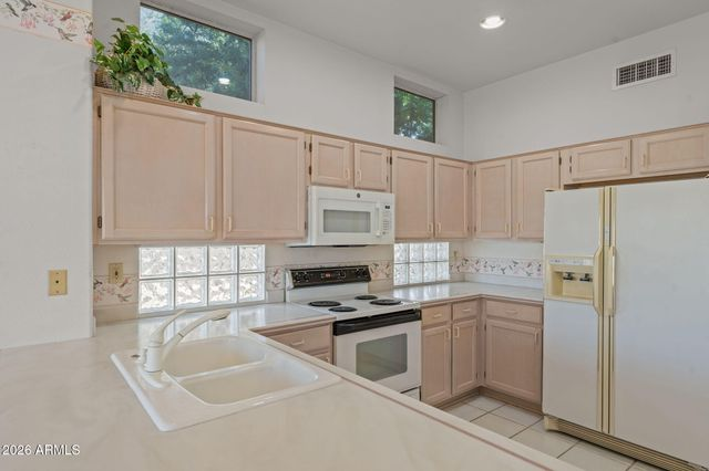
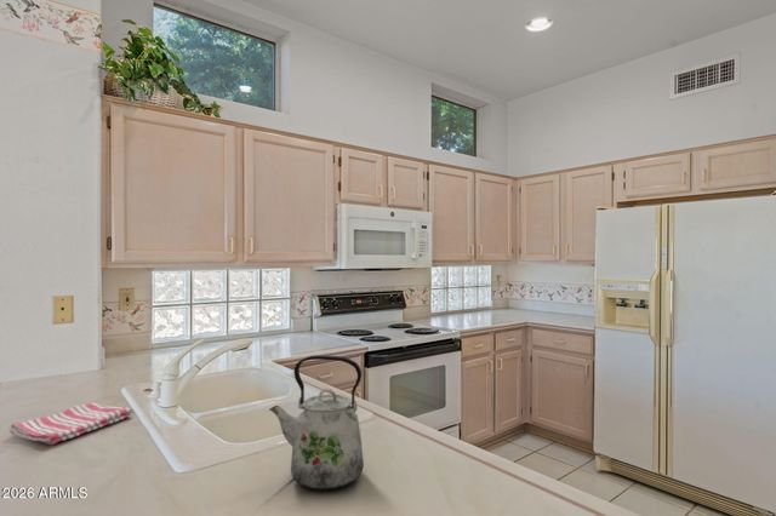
+ dish towel (75, 419)
+ kettle (314, 415)
